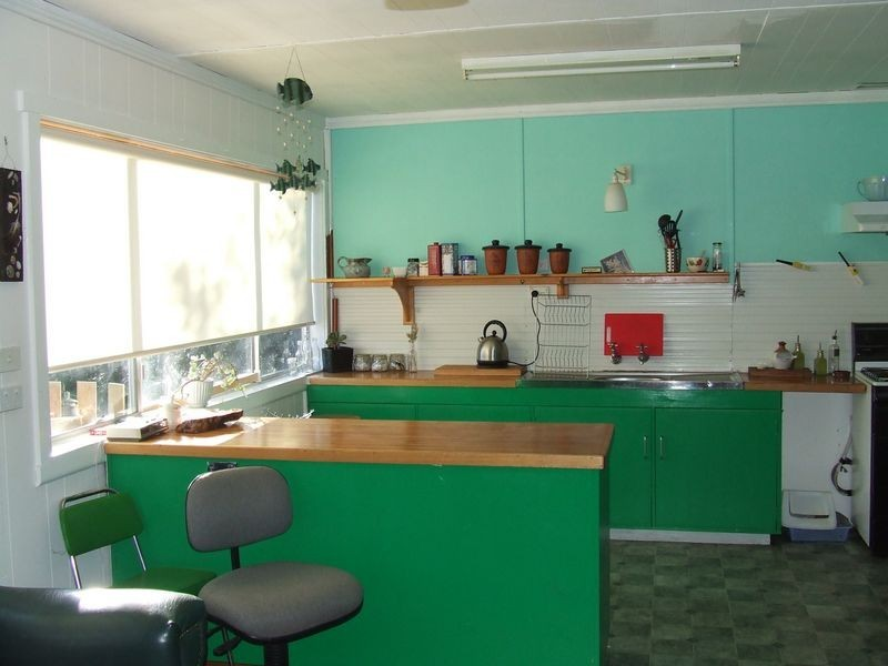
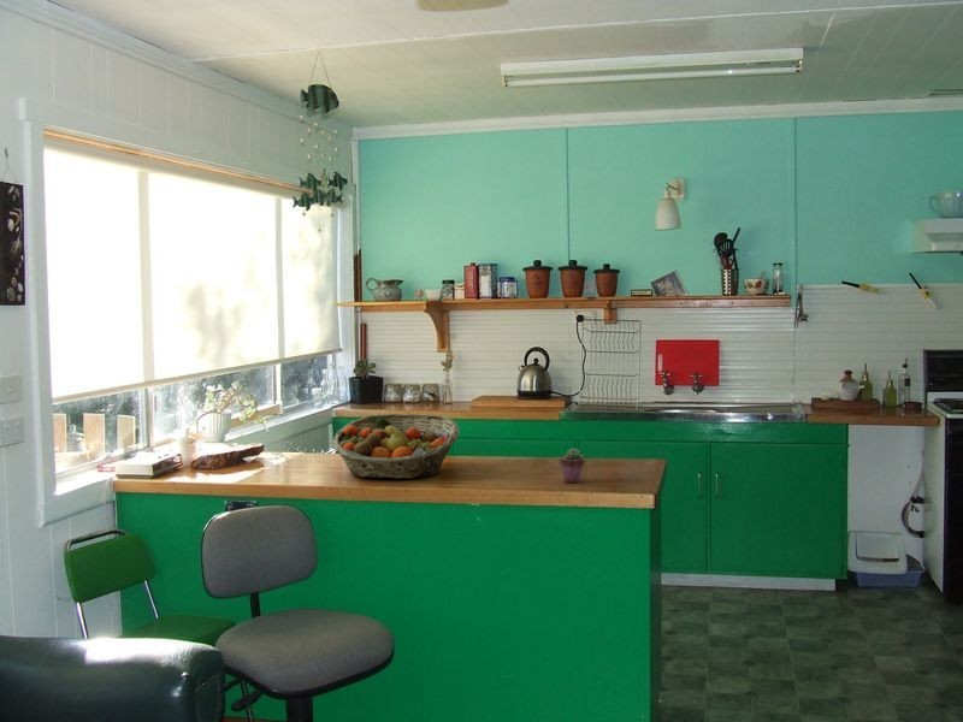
+ fruit basket (396, 445)
+ potted succulent (572, 464)
